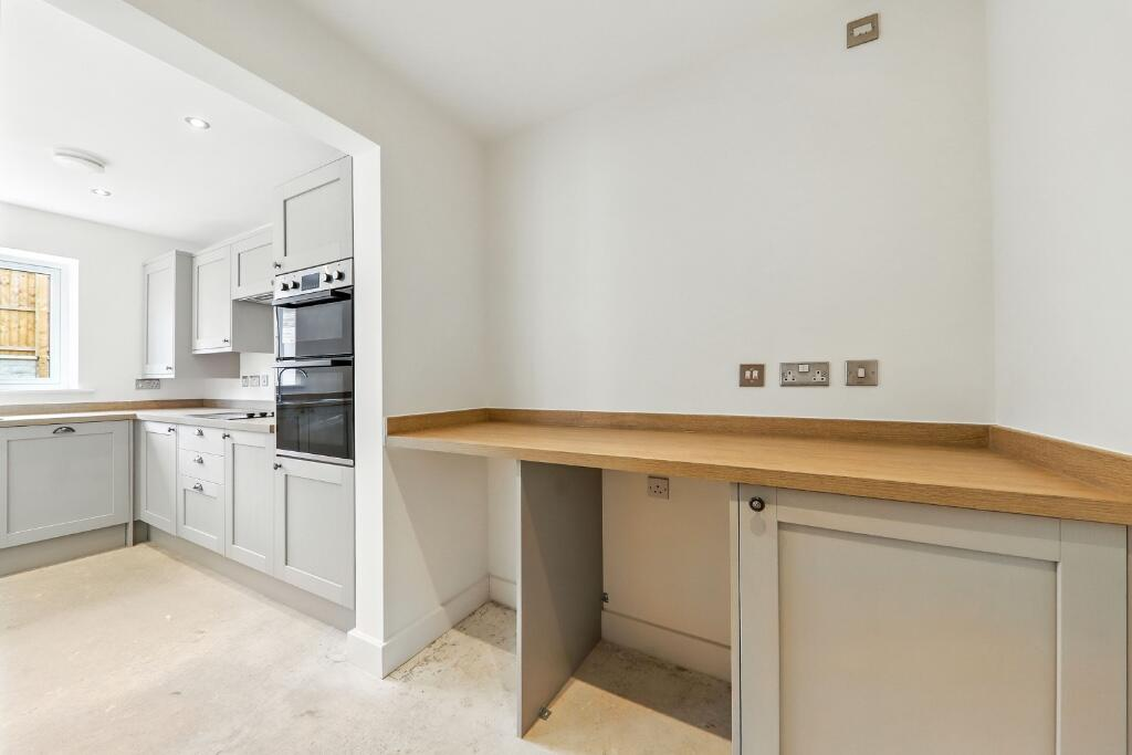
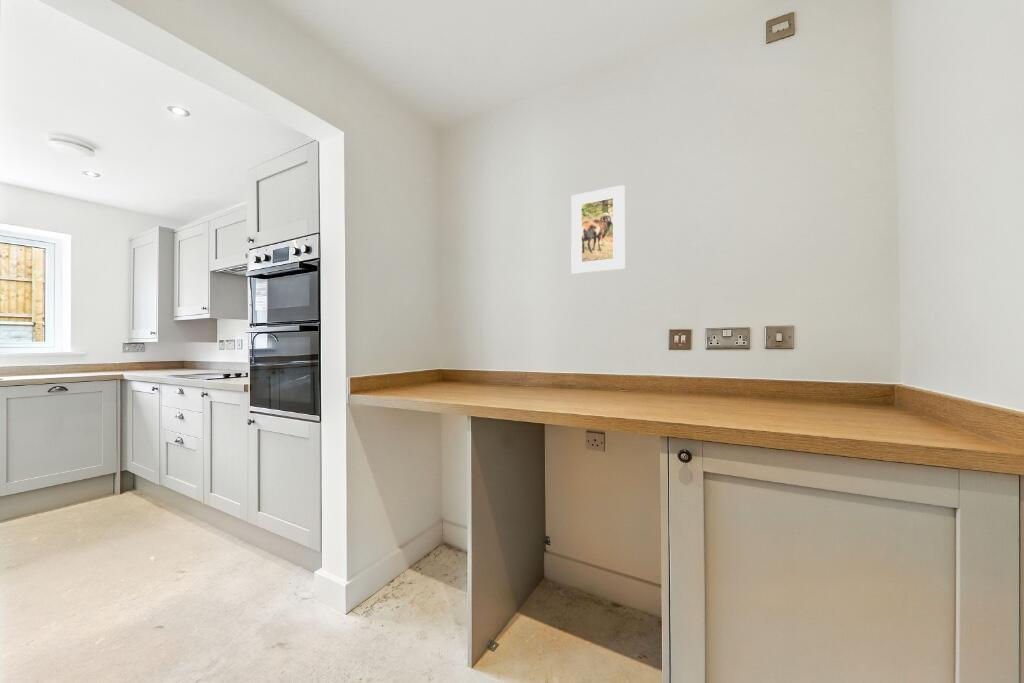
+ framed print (597, 231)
